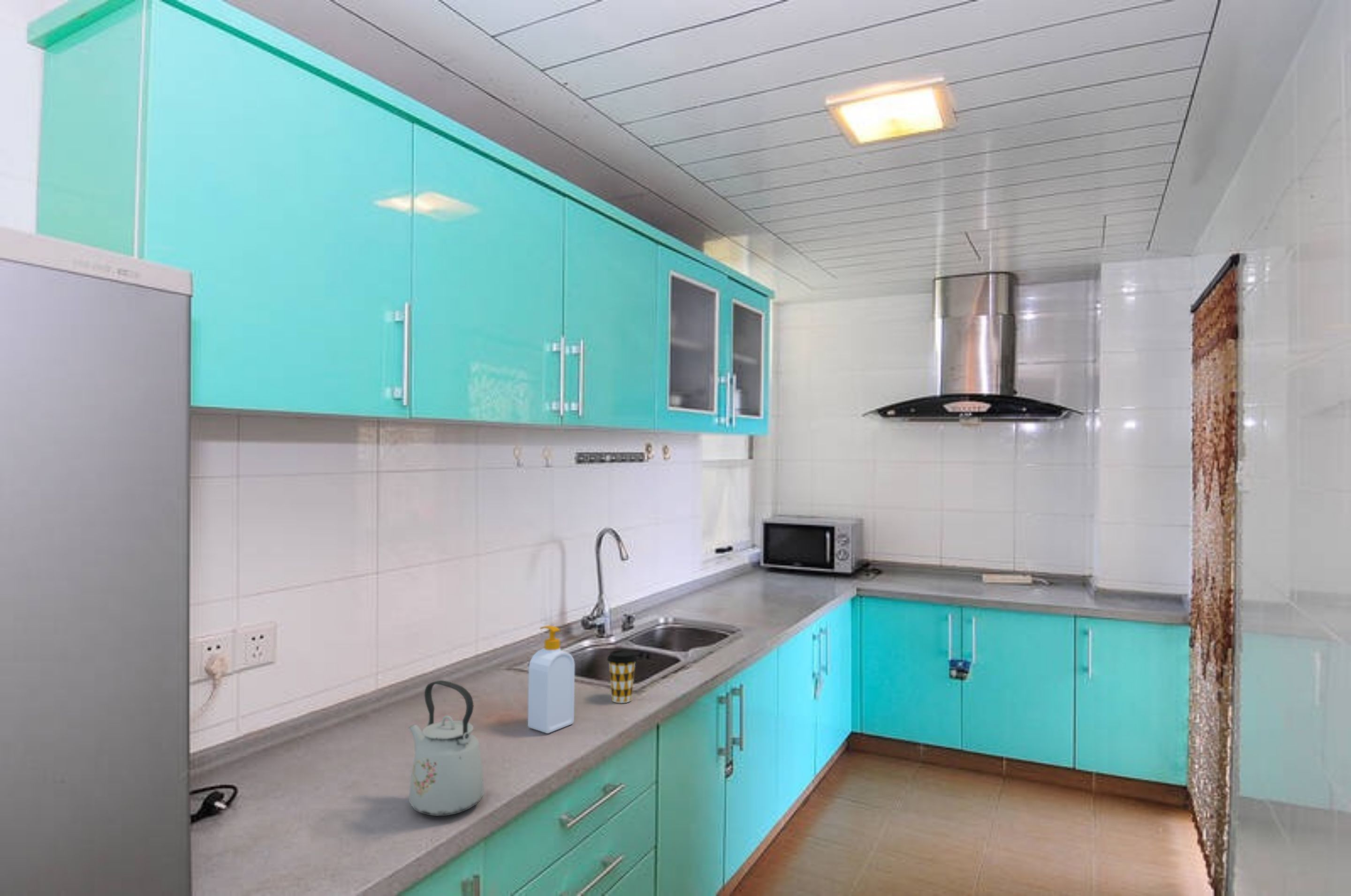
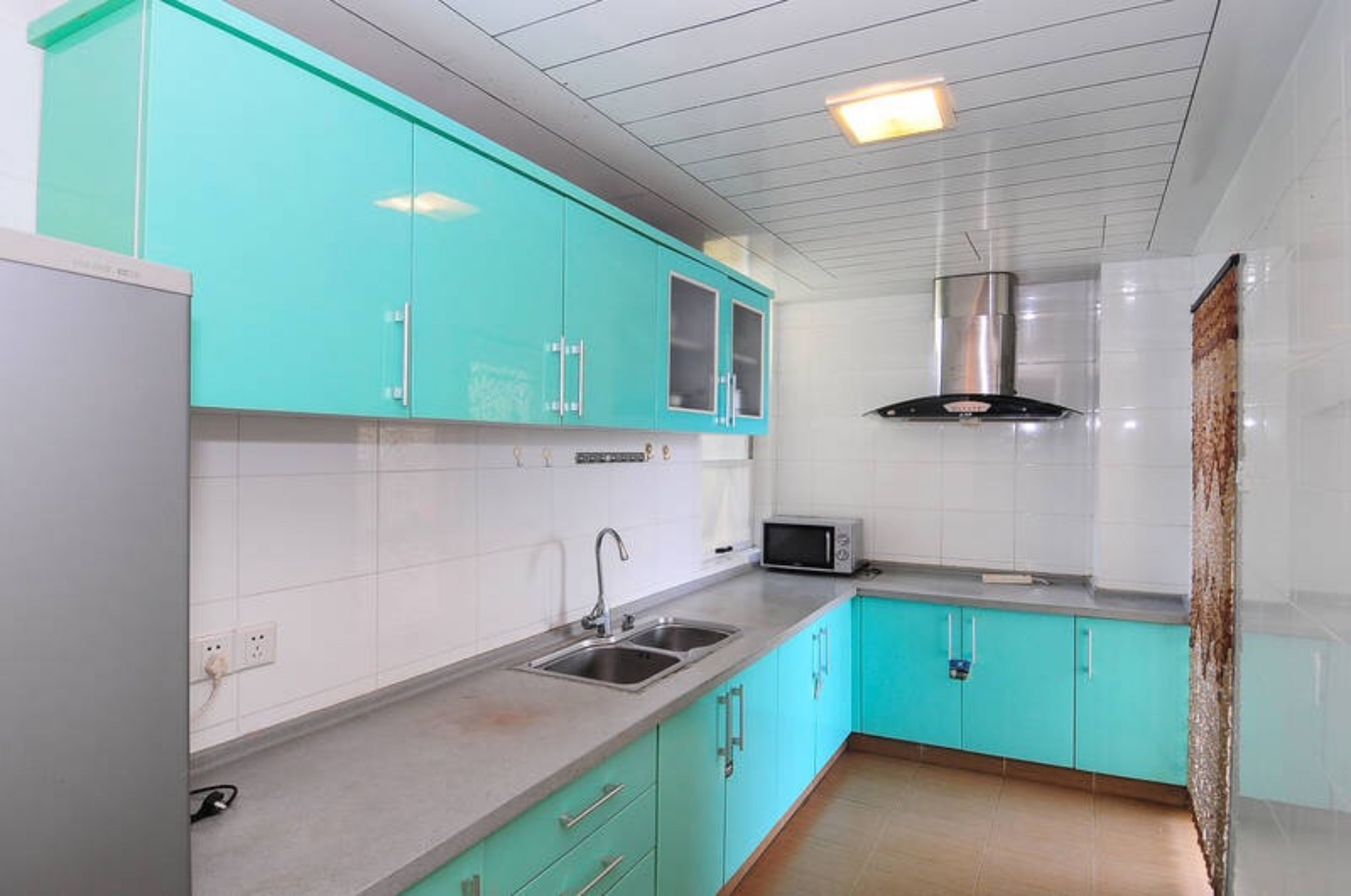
- kettle (439, 741)
- coffee cup (622, 676)
- soap bottle (550, 676)
